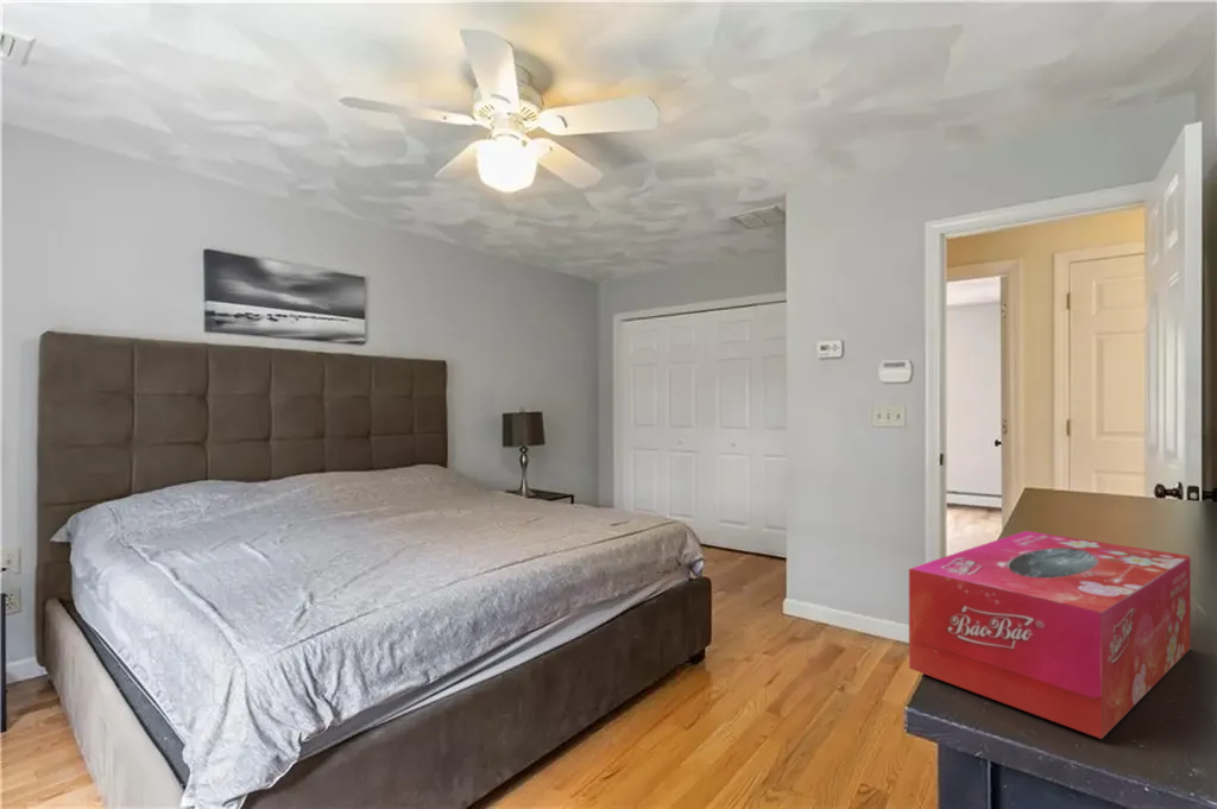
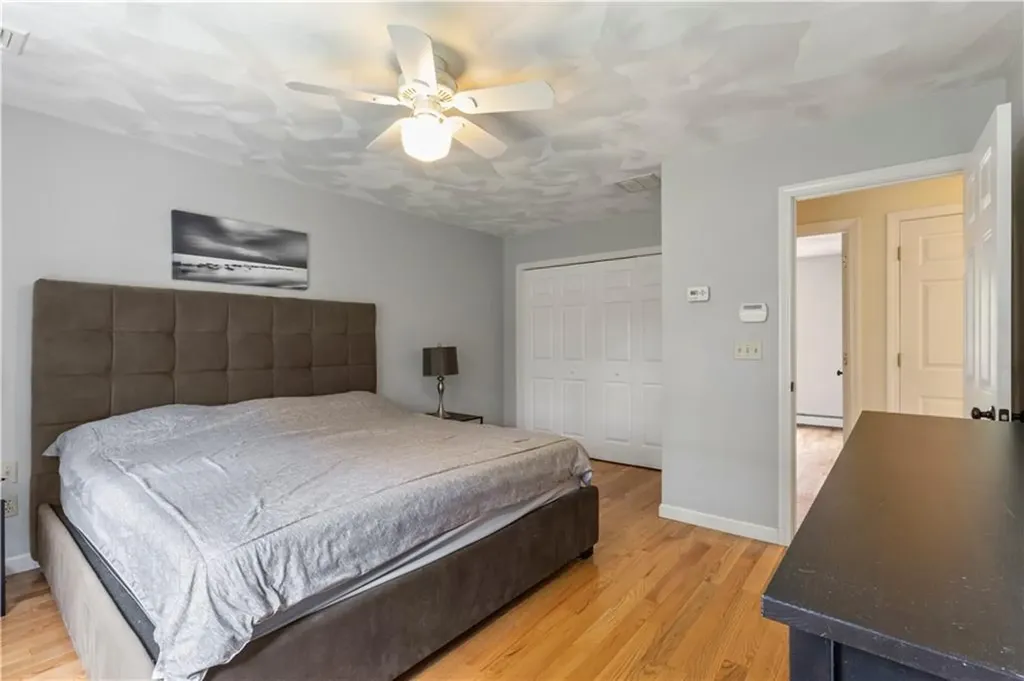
- tissue box (1054, 609)
